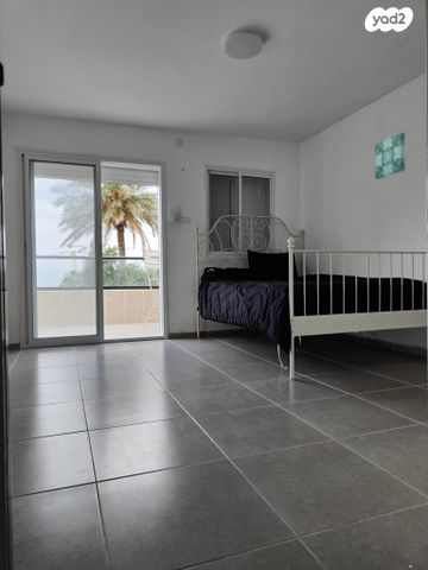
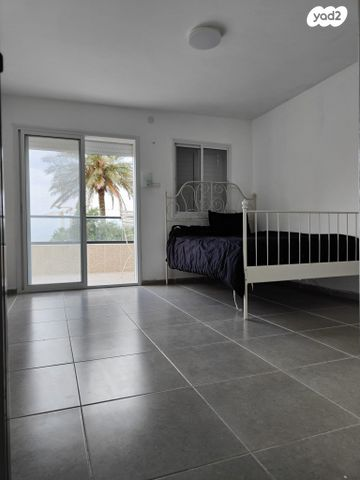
- wall art (389, 157)
